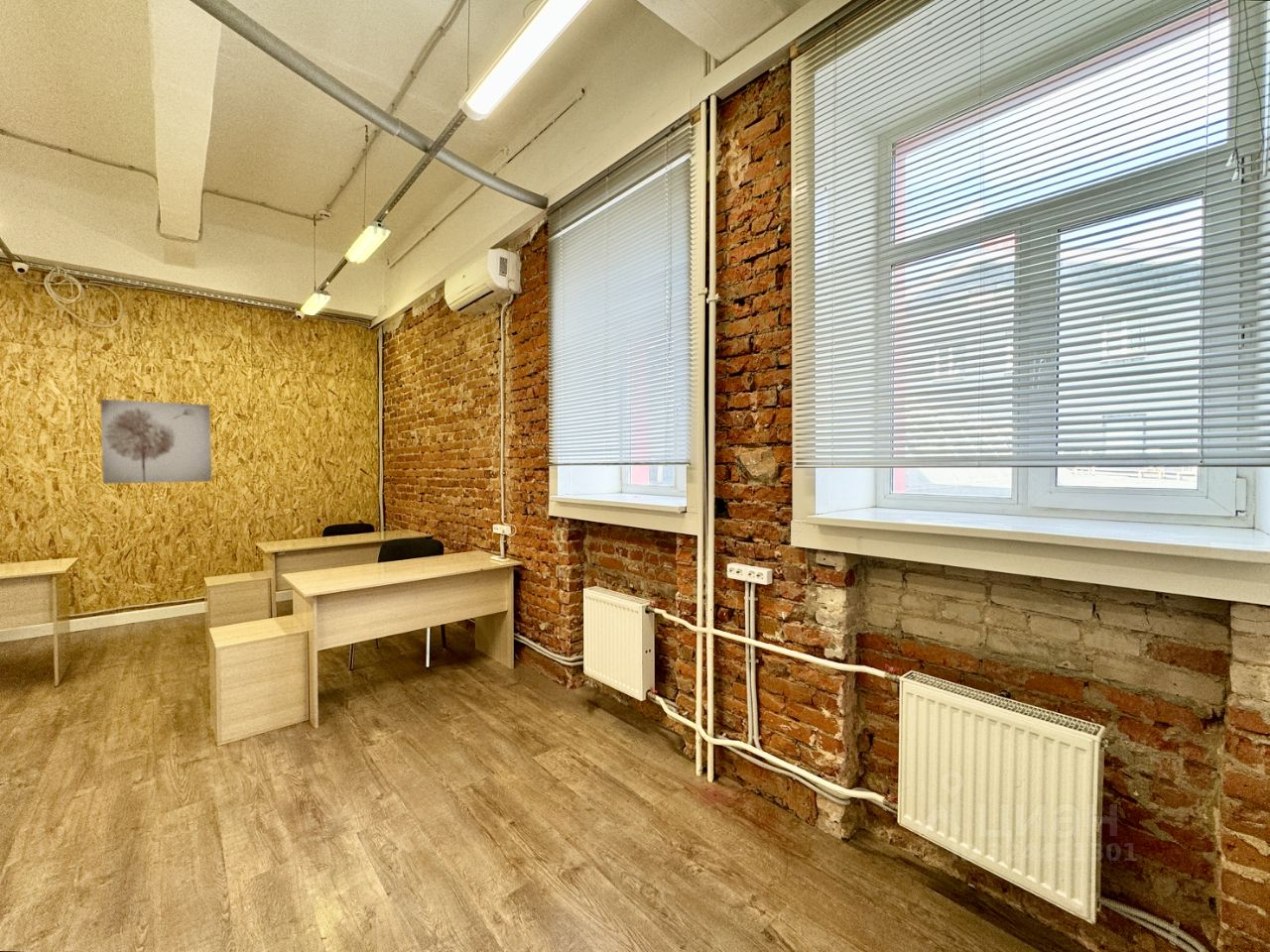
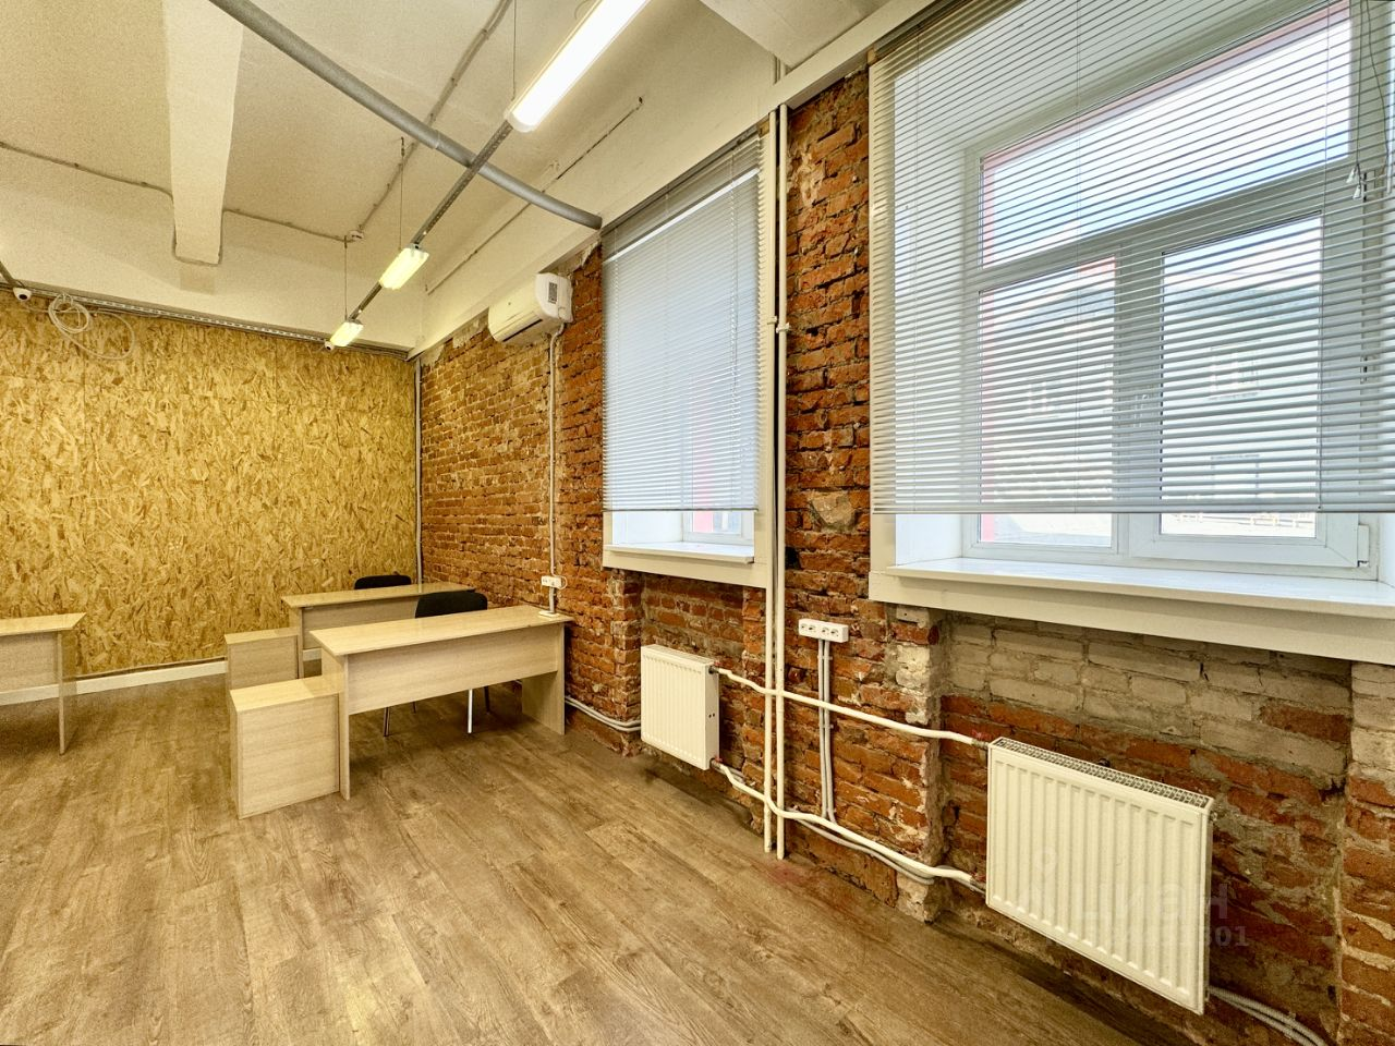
- wall art (159, 442)
